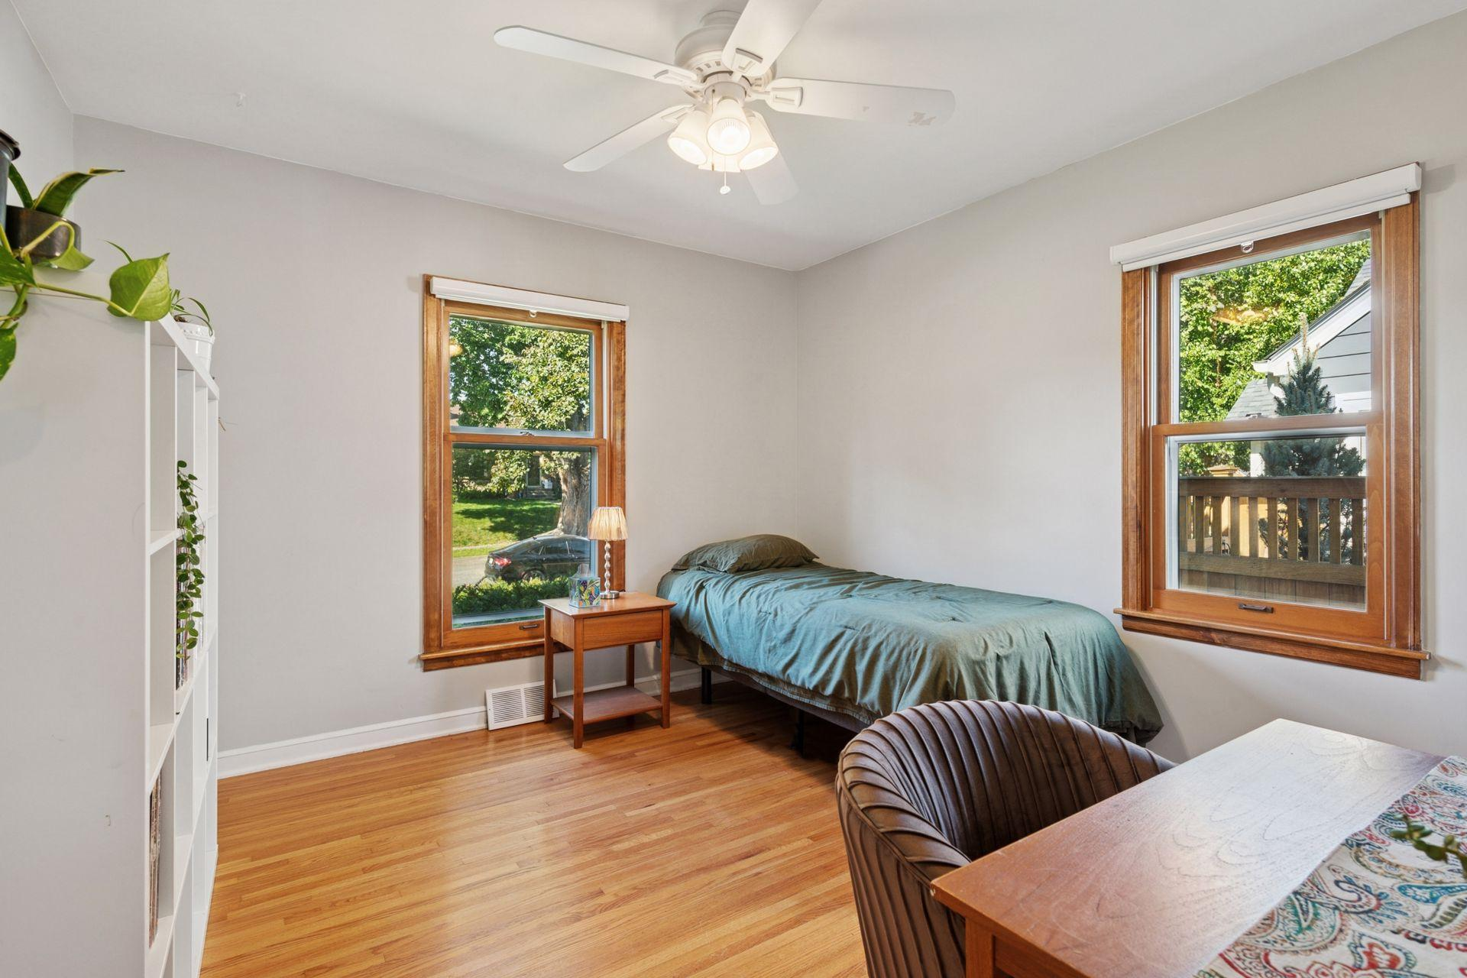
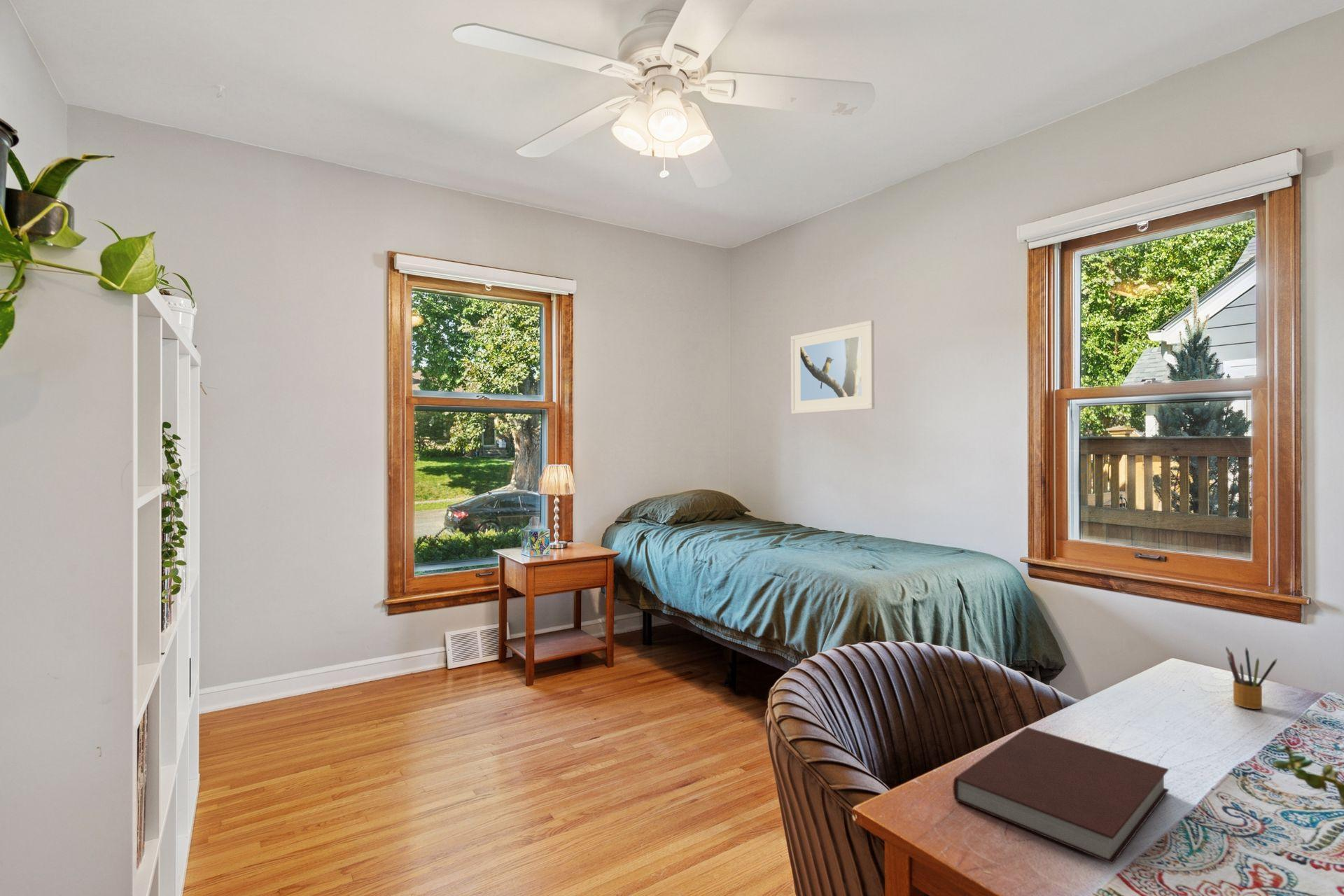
+ pencil box (1250, 678)
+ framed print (830, 370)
+ notebook (1062, 784)
